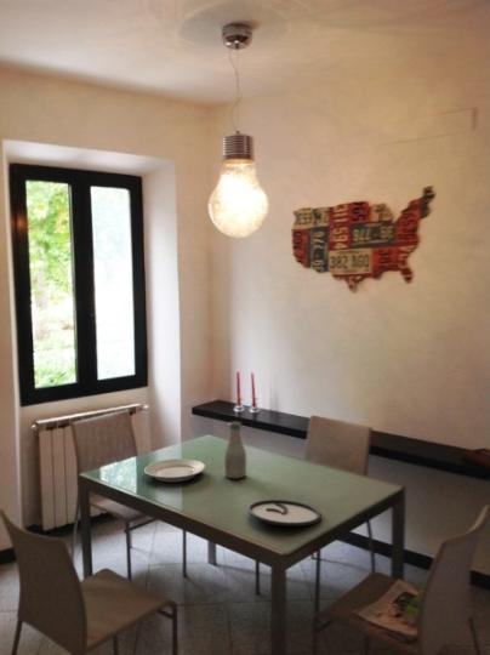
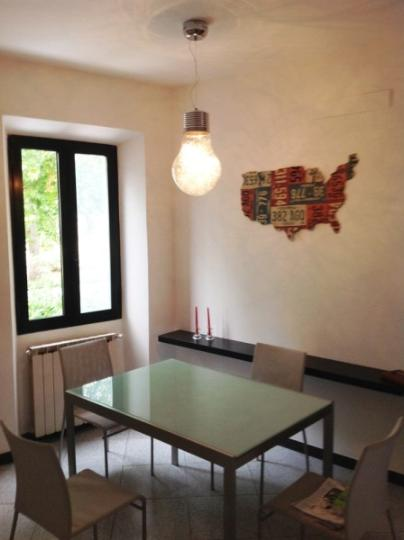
- plate (284, 512)
- plate (175, 471)
- bottle (234, 449)
